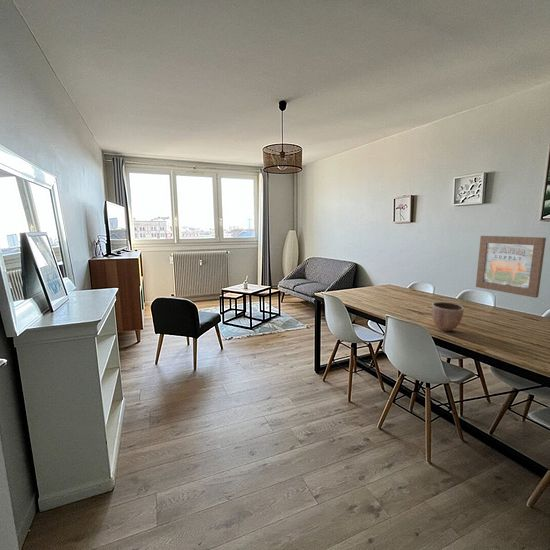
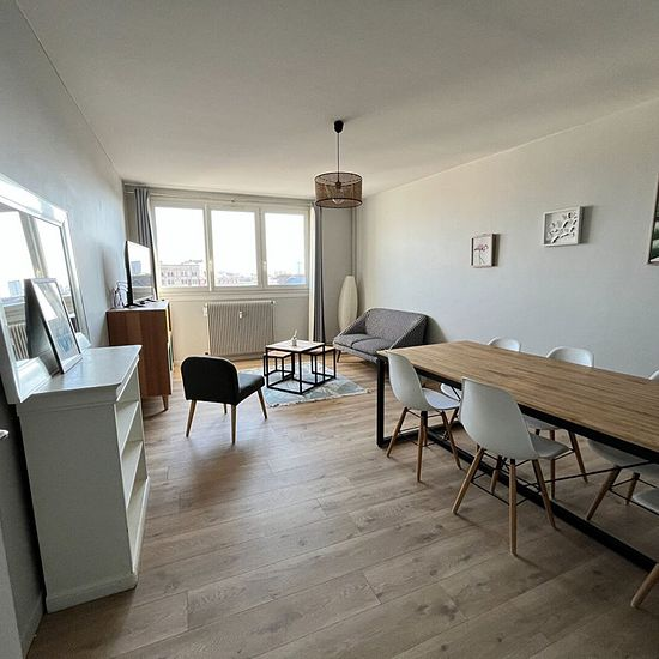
- decorative bowl (446, 317)
- wall art (507, 264)
